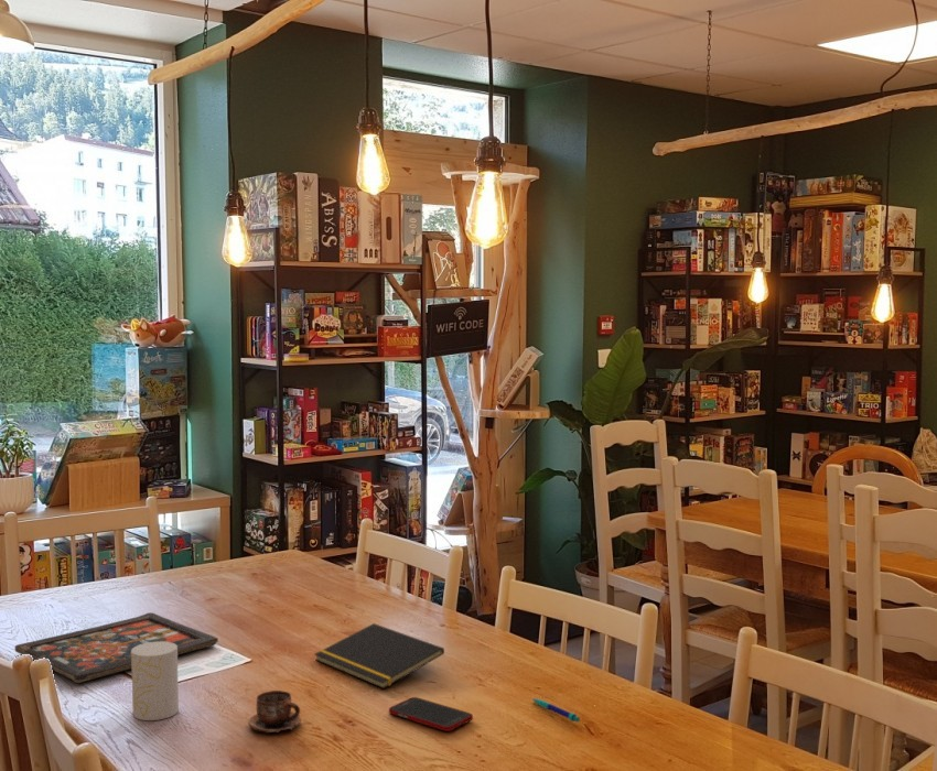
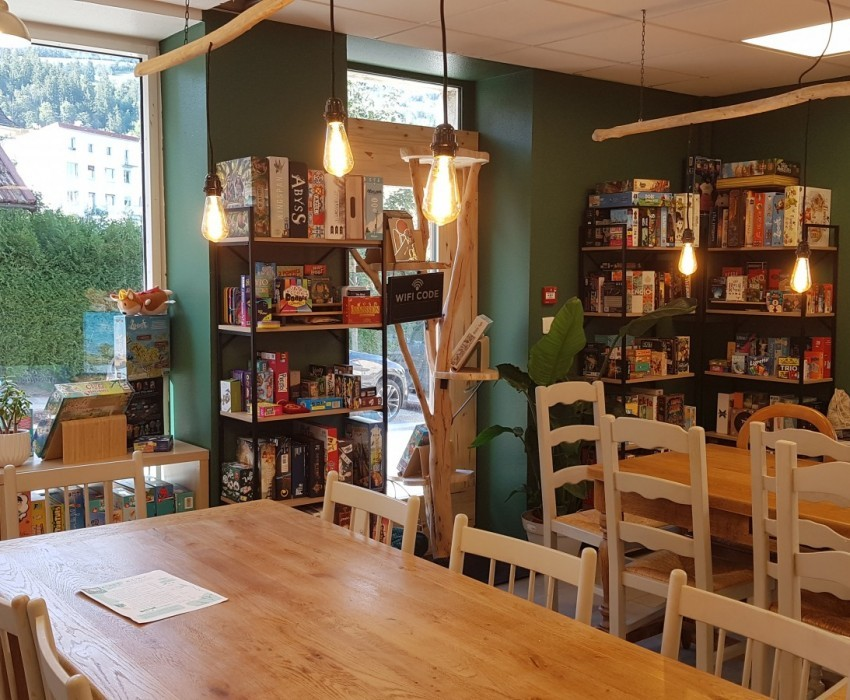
- notepad (378, 653)
- board game (115, 645)
- pen (554, 708)
- cup (276, 710)
- cup (154, 680)
- cell phone (430, 714)
